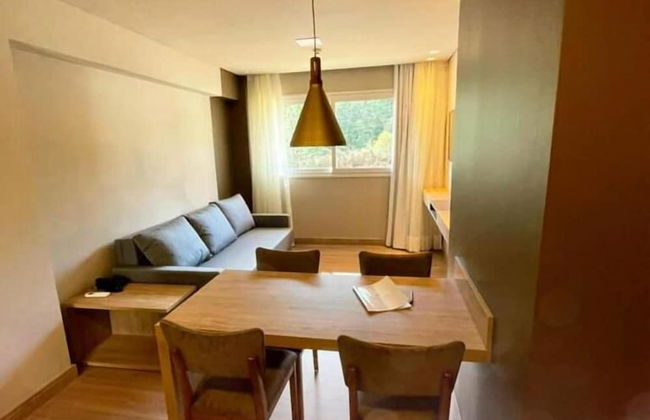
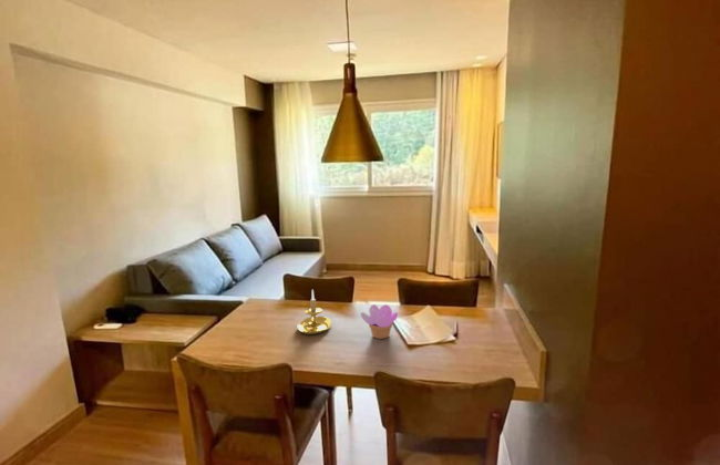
+ succulent plant (379, 321)
+ candle holder (311, 309)
